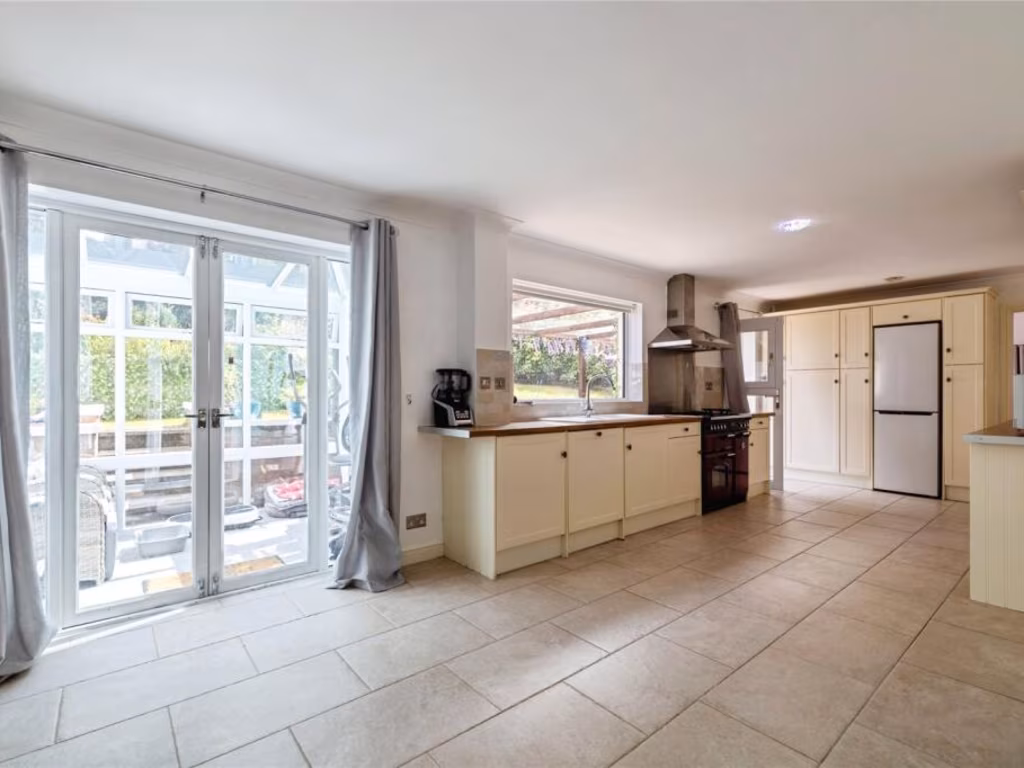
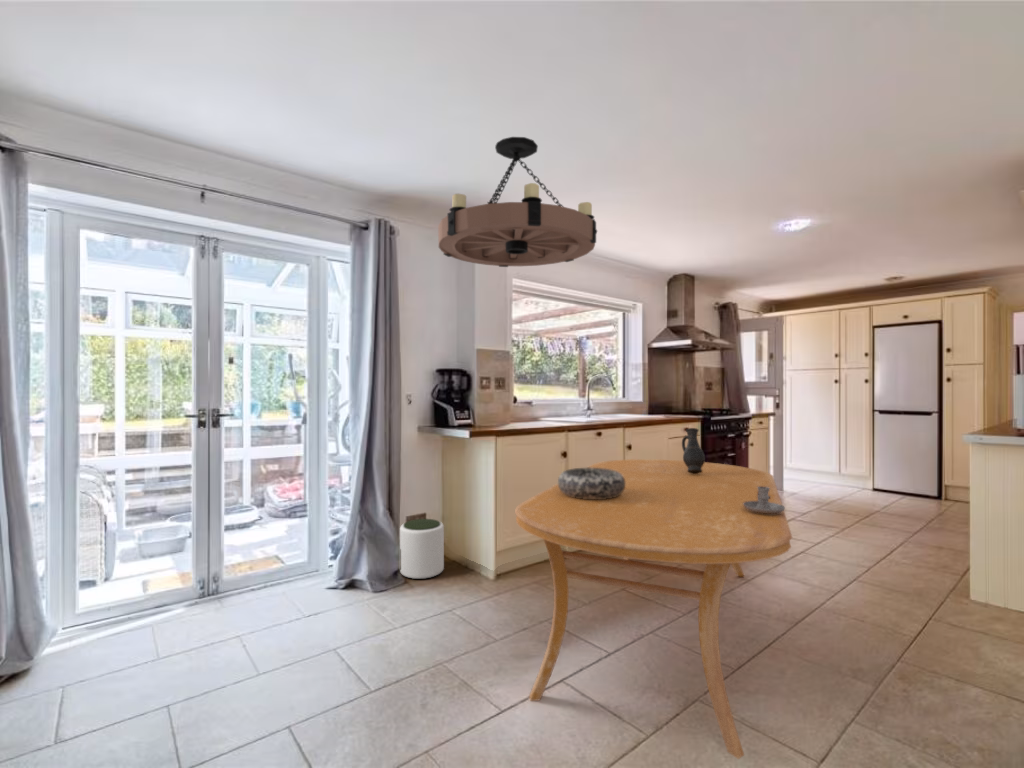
+ jug (693, 450)
+ chandelier (516, 202)
+ decorative bowl (591, 482)
+ plant pot (422, 547)
+ dining table (662, 555)
+ candle holder (762, 498)
